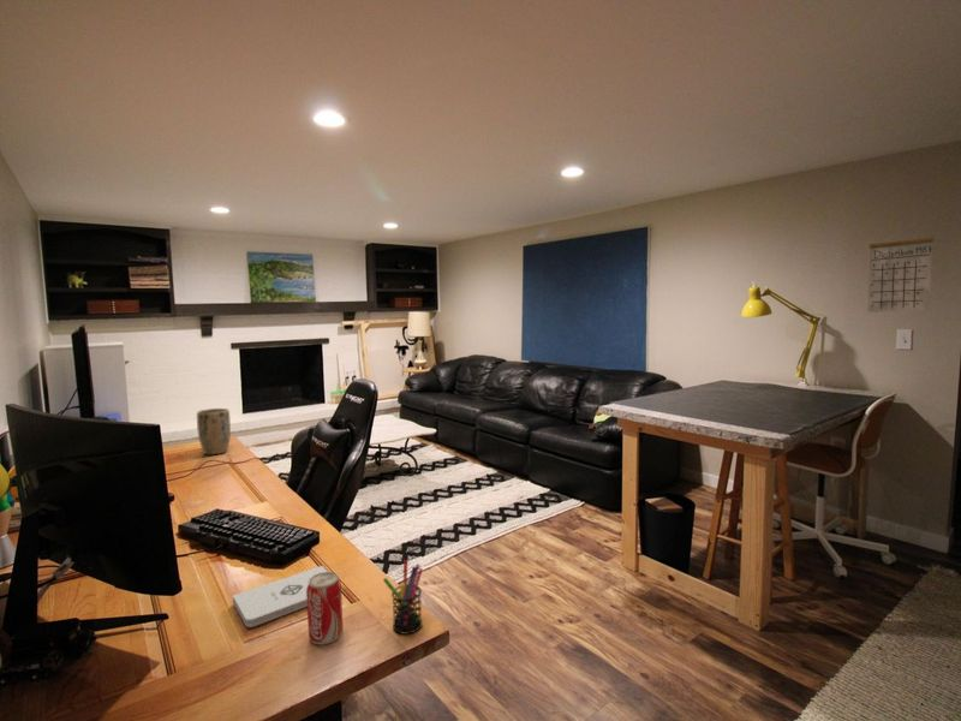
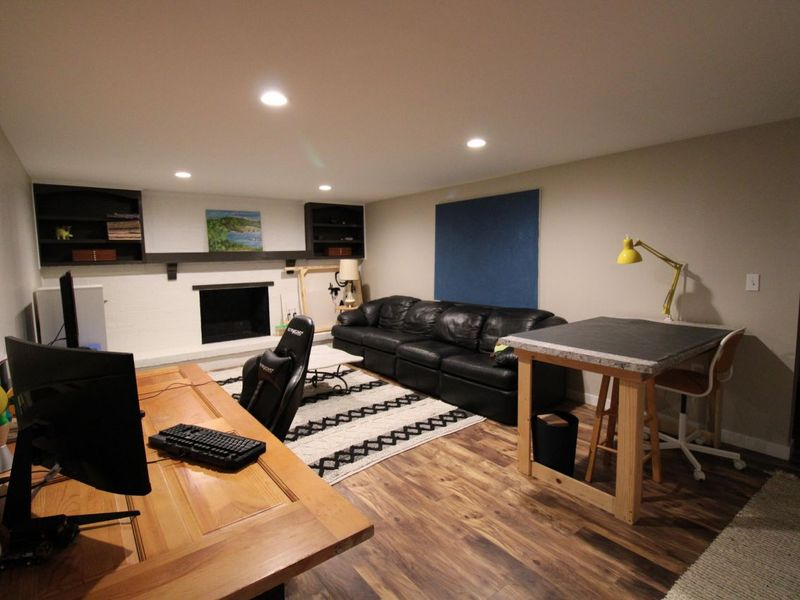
- beverage can (324, 607)
- calendar (899, 268)
- plant pot (214, 431)
- notepad (288, 594)
- pen holder (402, 595)
